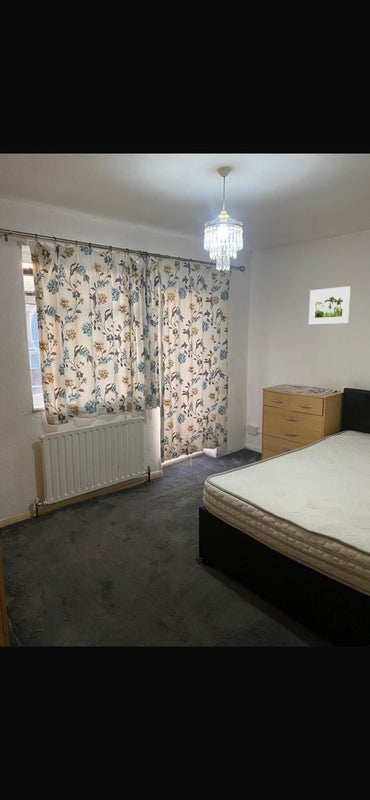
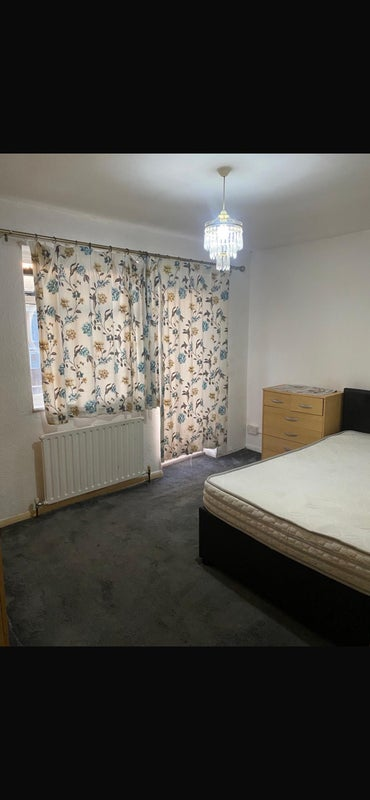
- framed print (328, 306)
